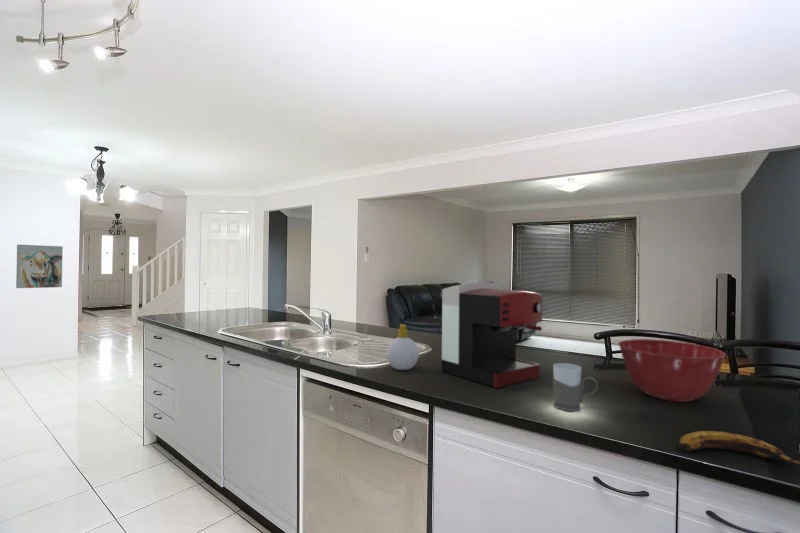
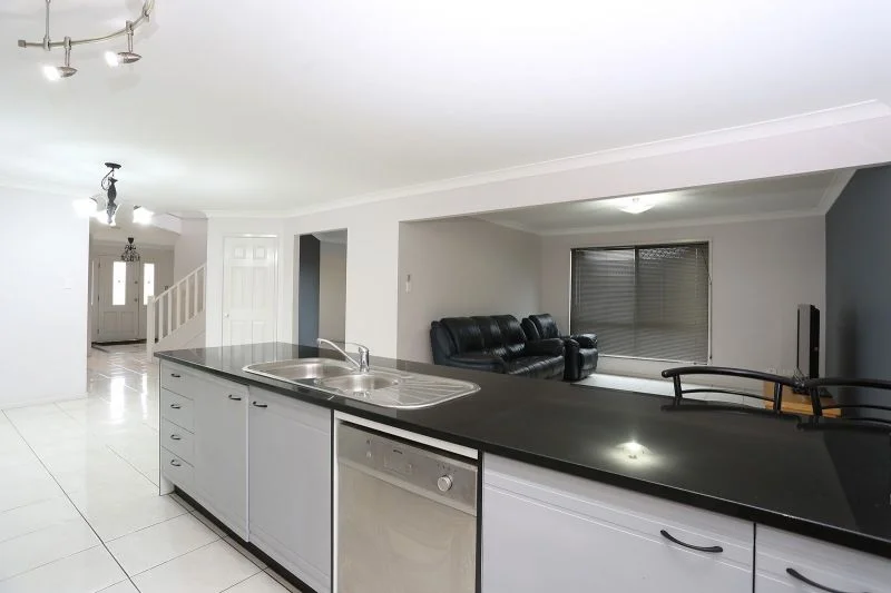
- mixing bowl (668, 370)
- soap bottle (402, 346)
- banana (730, 447)
- wall art (40, 266)
- coffee maker (498, 329)
- mug (574, 387)
